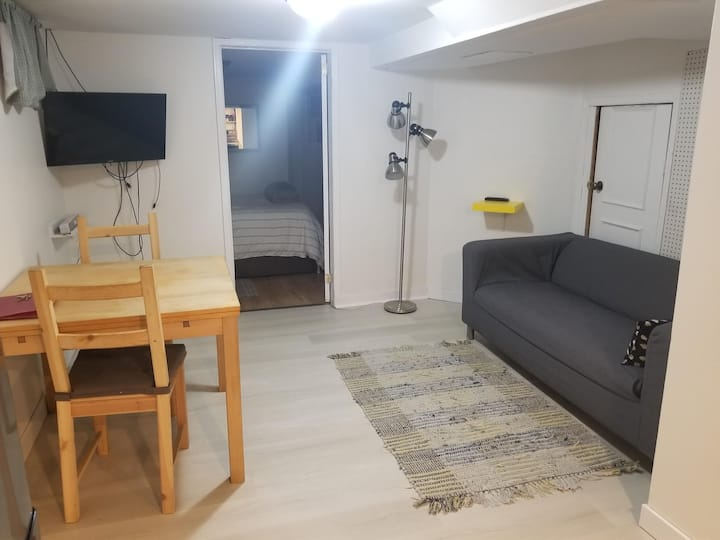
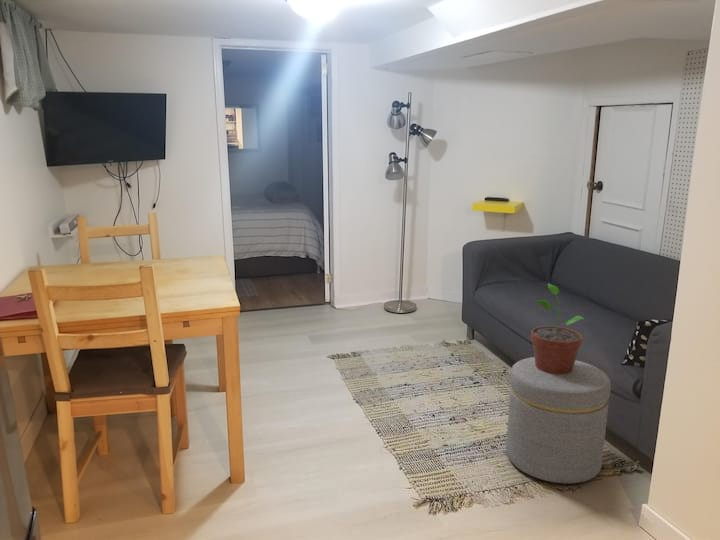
+ potted plant (557, 328)
+ ottoman (556, 416)
